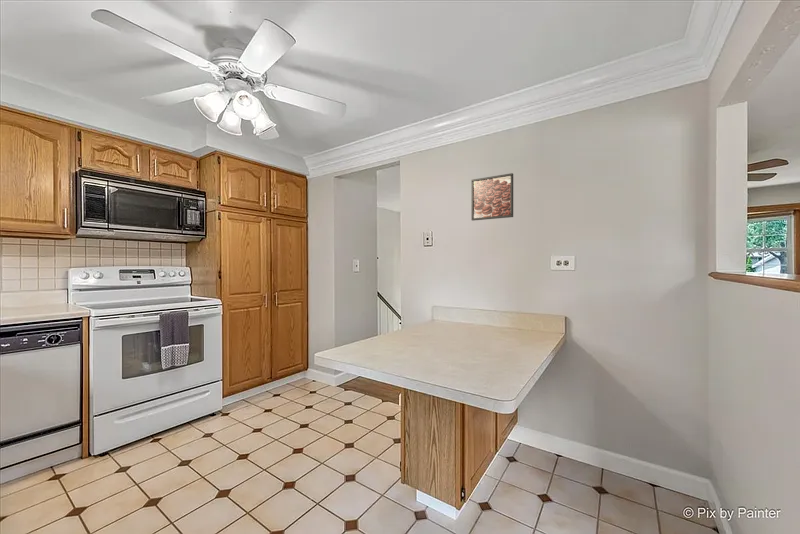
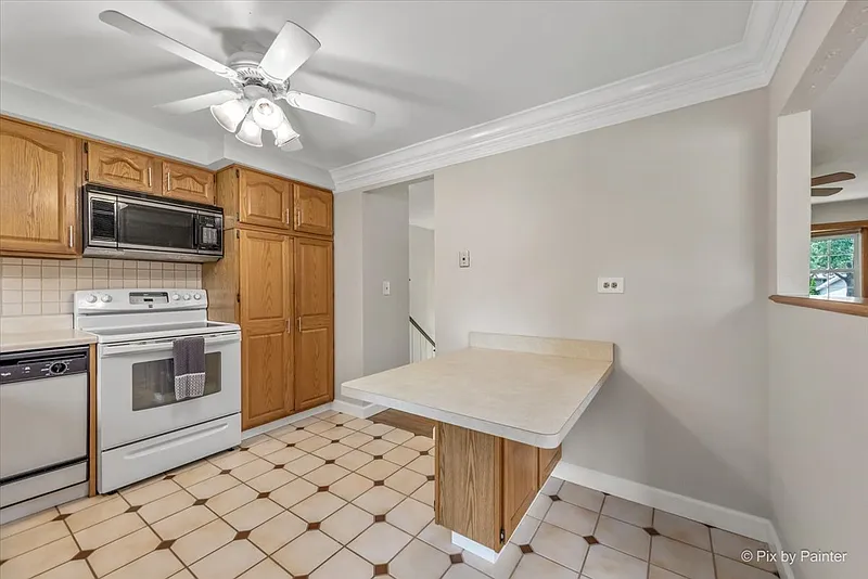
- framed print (491, 197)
